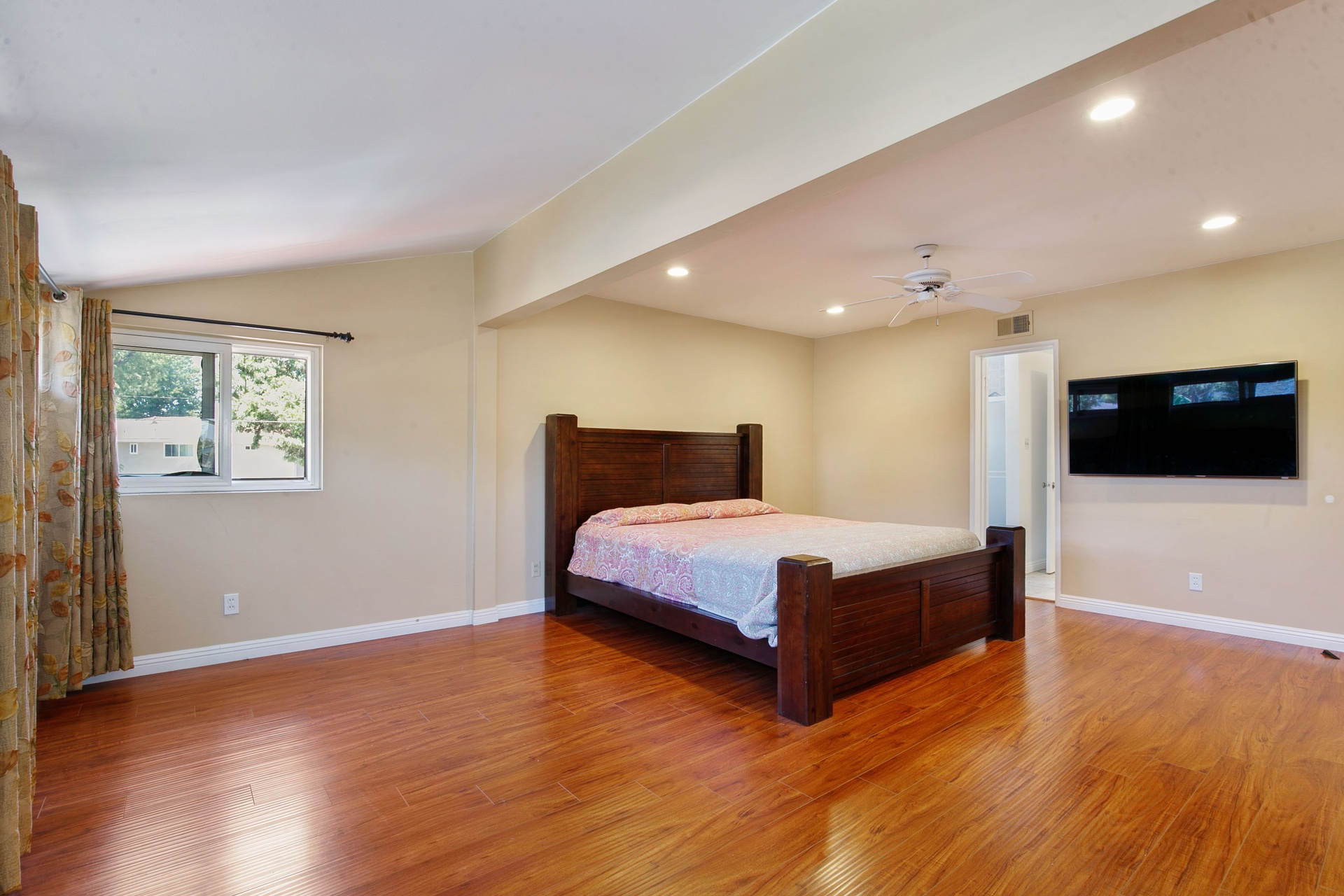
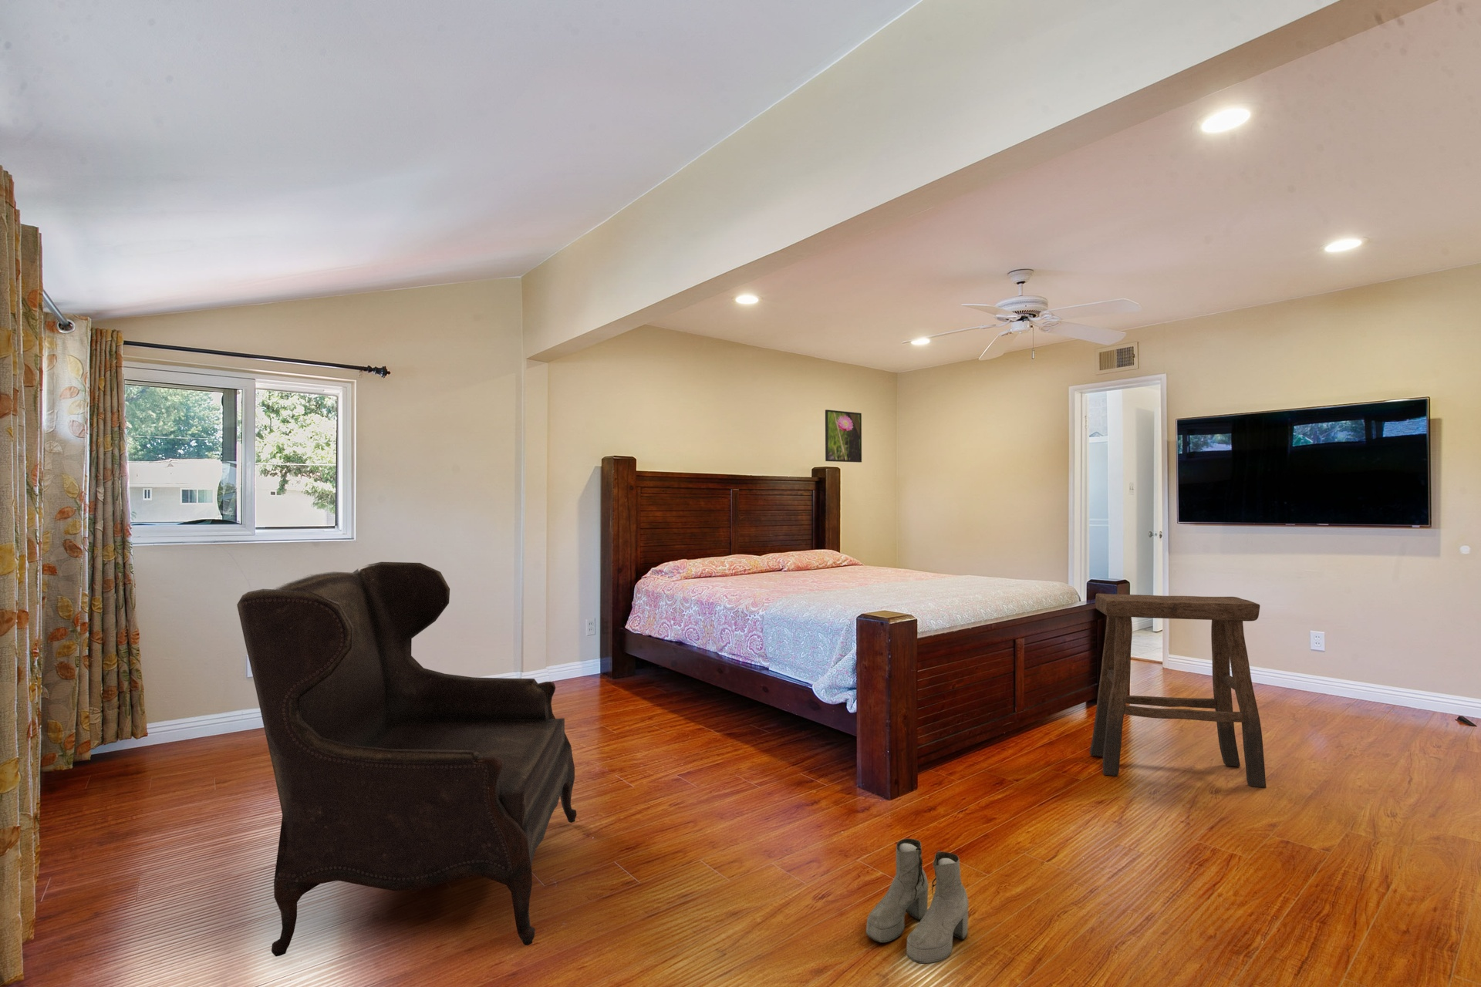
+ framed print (843, 436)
+ stool (1170, 697)
+ boots (918, 896)
+ armchair (431, 725)
